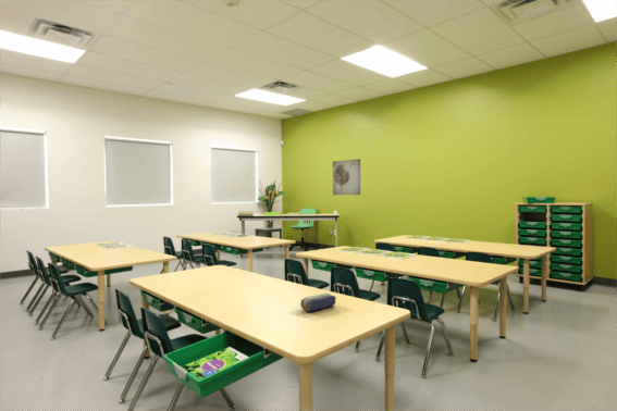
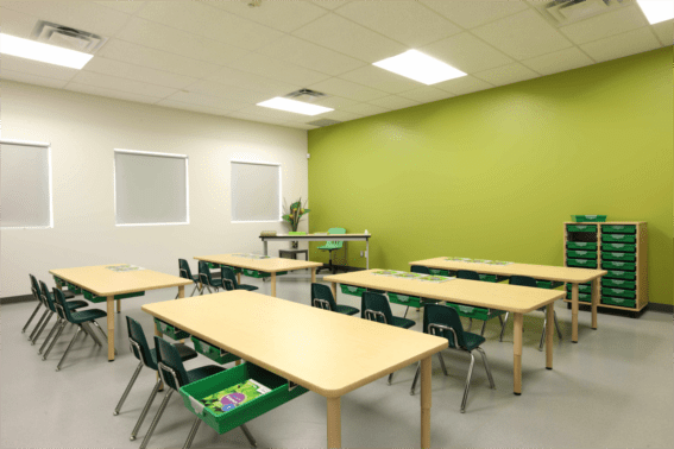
- wall art (346, 177)
- pencil case (318, 301)
